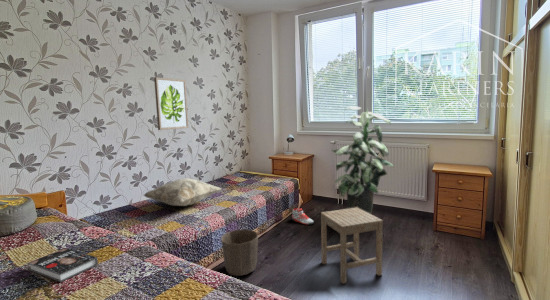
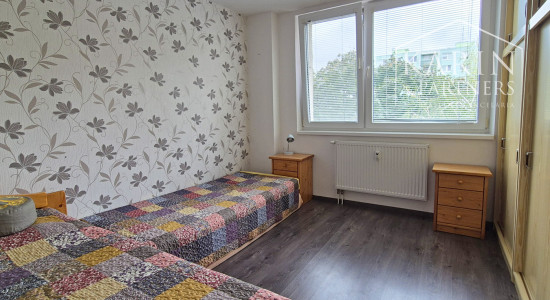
- stool (350, 242)
- decorative pillow (183, 191)
- indoor plant (359, 163)
- book (63, 263)
- waste basket (240, 252)
- wall art (172, 104)
- sneaker (302, 215)
